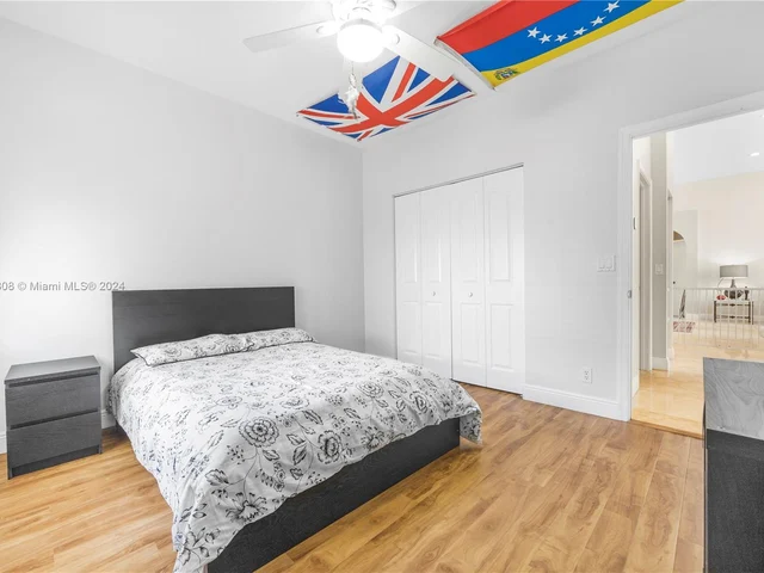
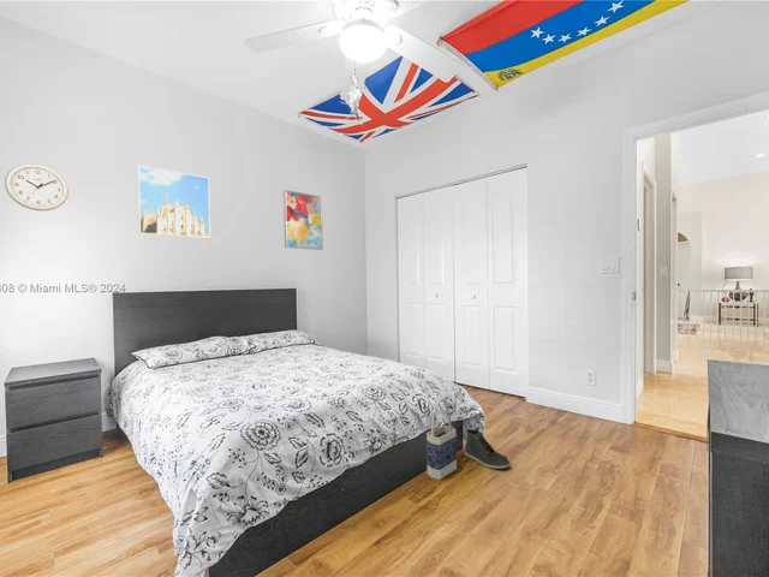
+ bag (441, 435)
+ wall clock (37, 186)
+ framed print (175, 203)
+ wall art (304, 220)
+ sneaker (485, 448)
